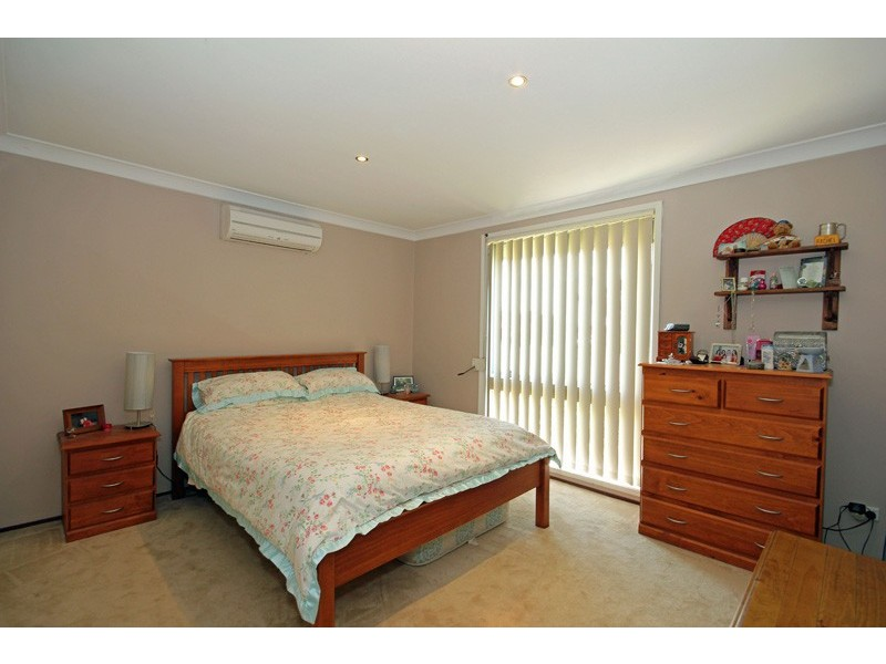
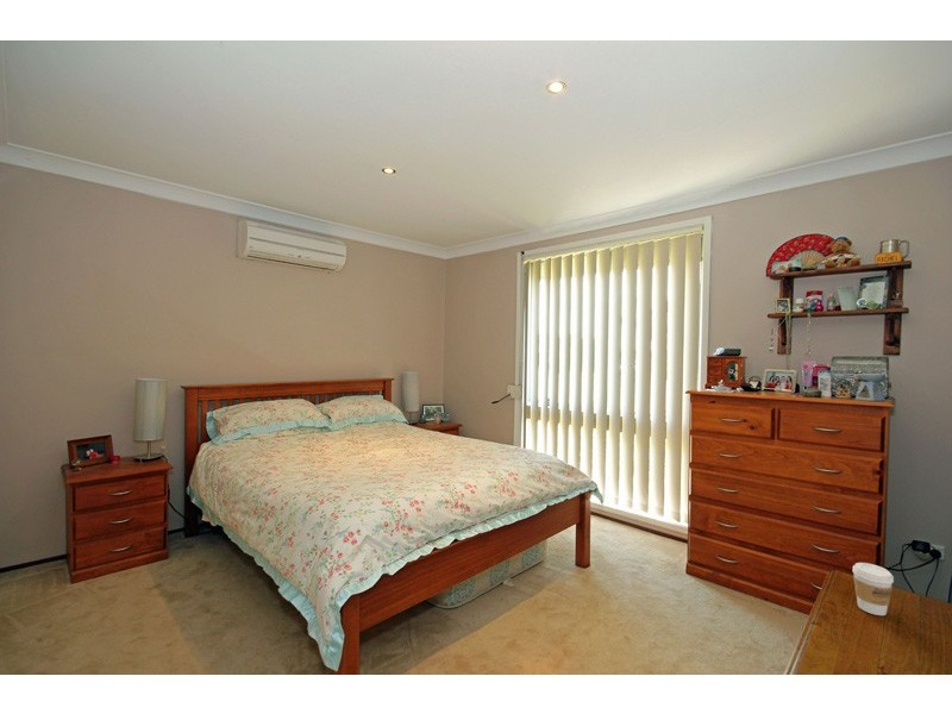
+ coffee cup (871, 588)
